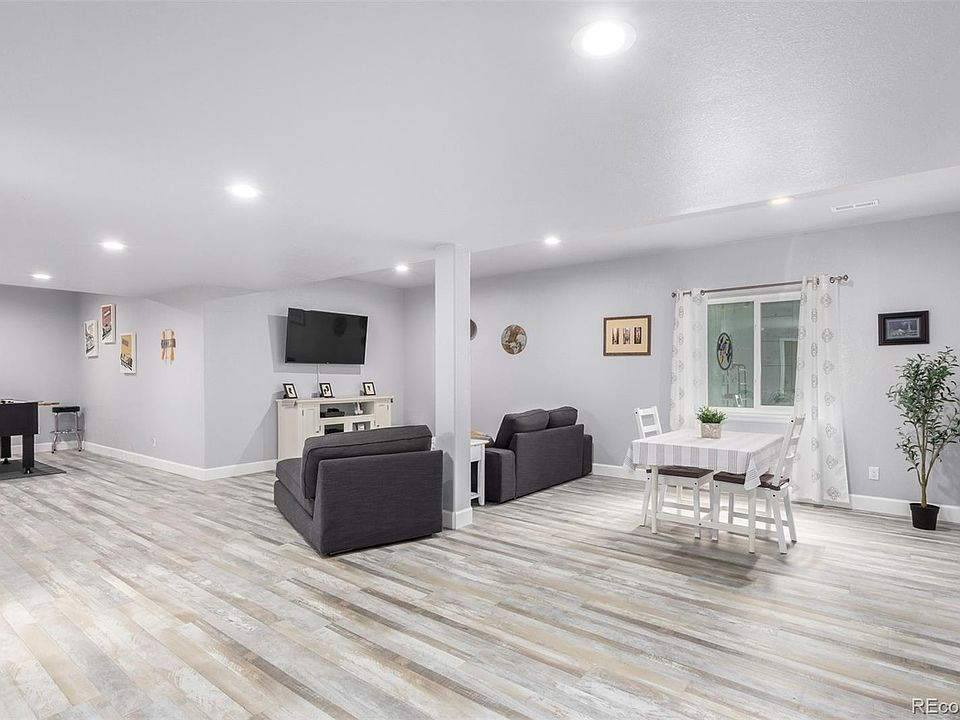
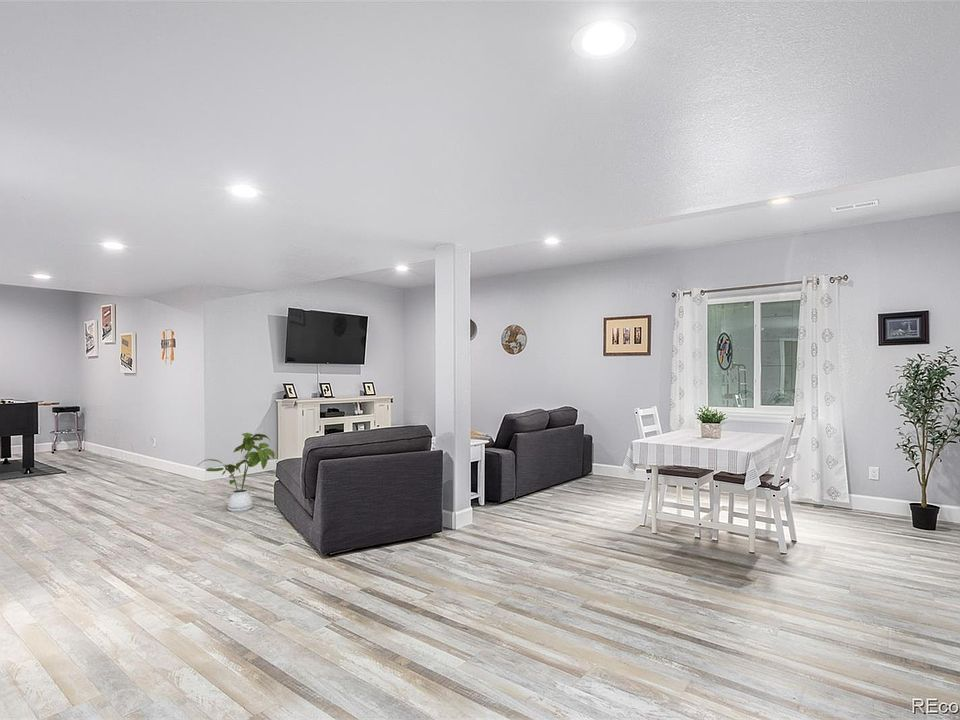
+ house plant (244, 470)
